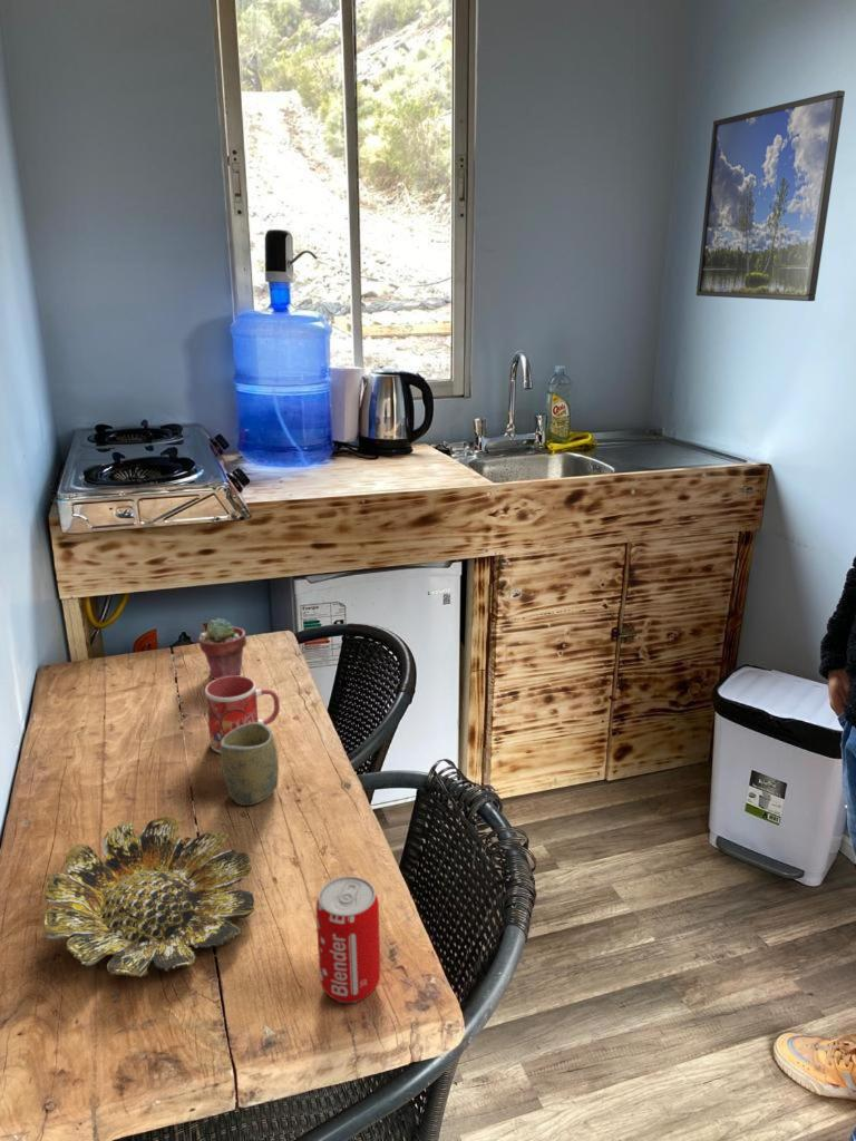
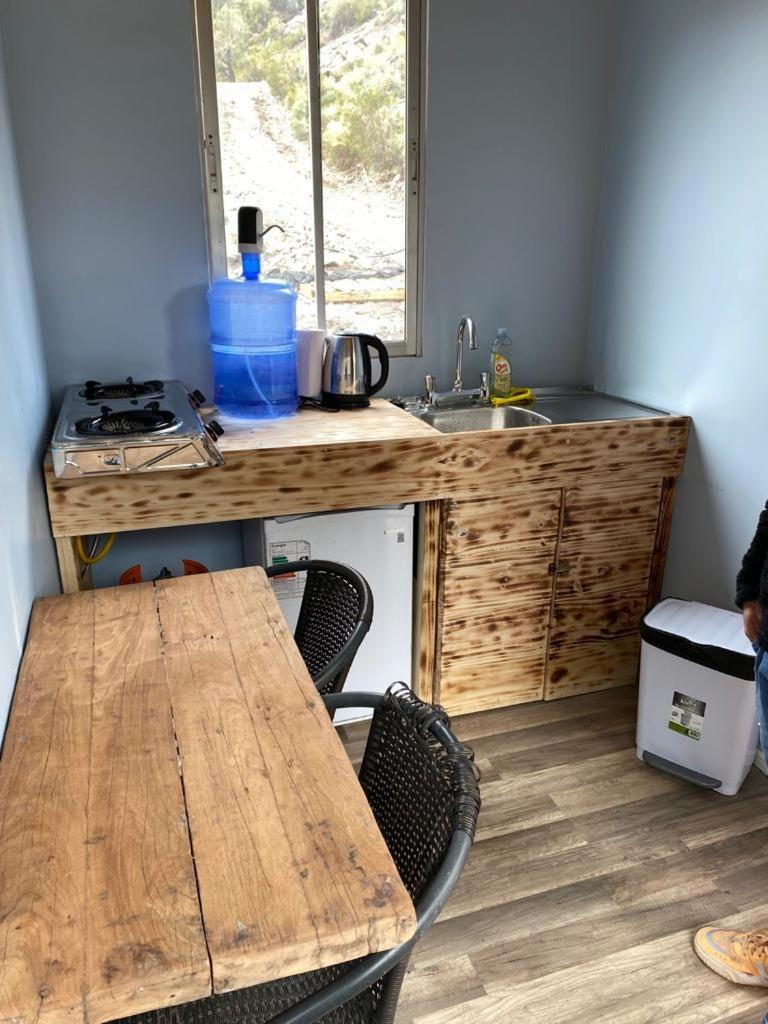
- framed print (761, 205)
- bowl (155, 891)
- potted succulent (223, 646)
- cup (250, 763)
- mug (244, 712)
- beverage can (348, 940)
